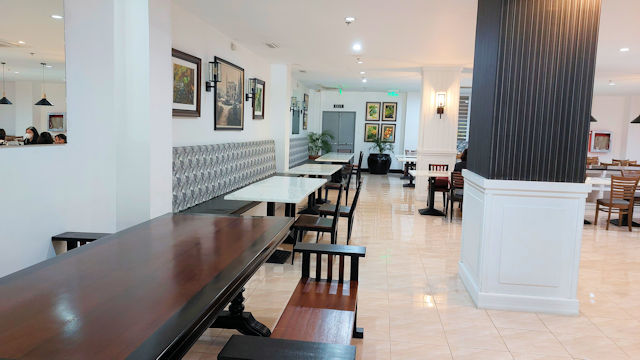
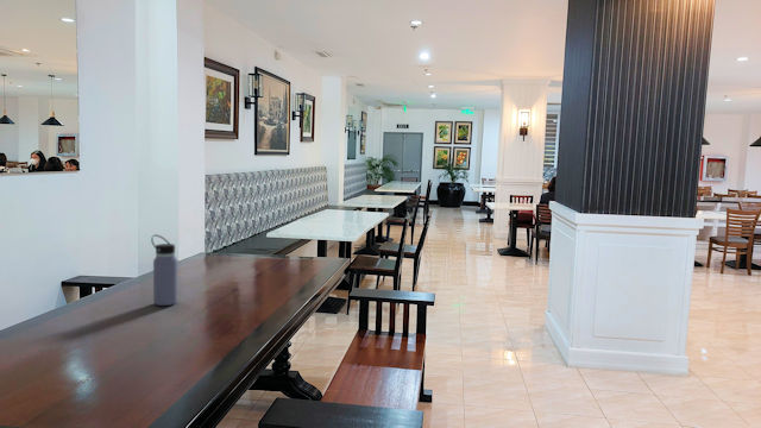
+ water bottle (164, 269)
